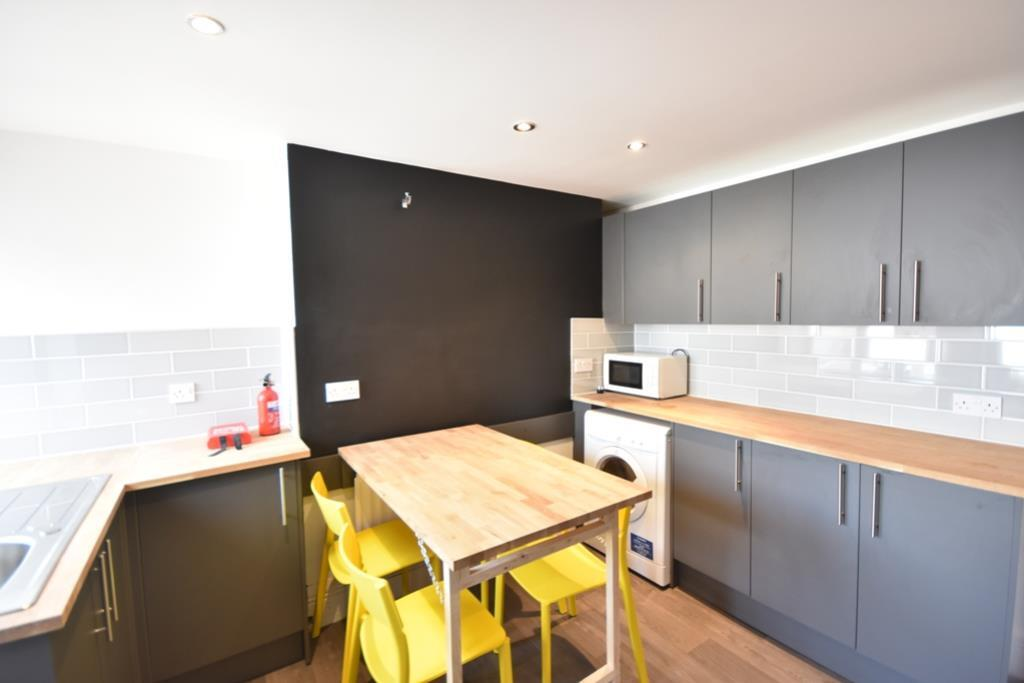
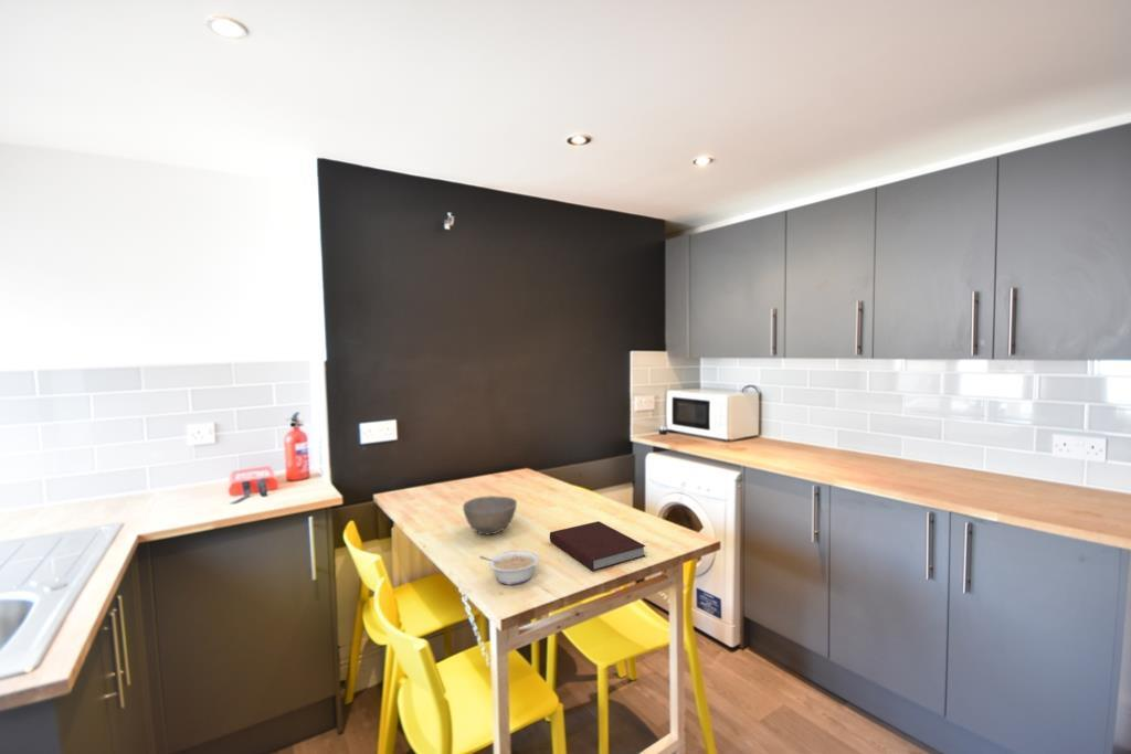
+ bowl (490, 517)
+ notebook (595, 543)
+ legume (512, 567)
